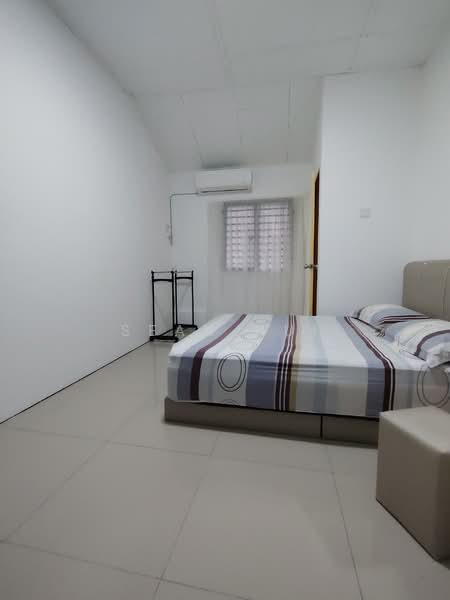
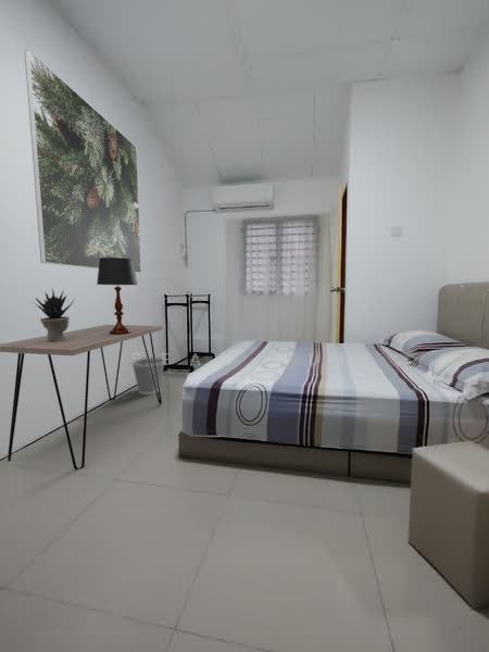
+ table lamp (117, 296)
+ desk (88, 381)
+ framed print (99, 192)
+ wastebasket (149, 376)
+ potted plant (57, 314)
